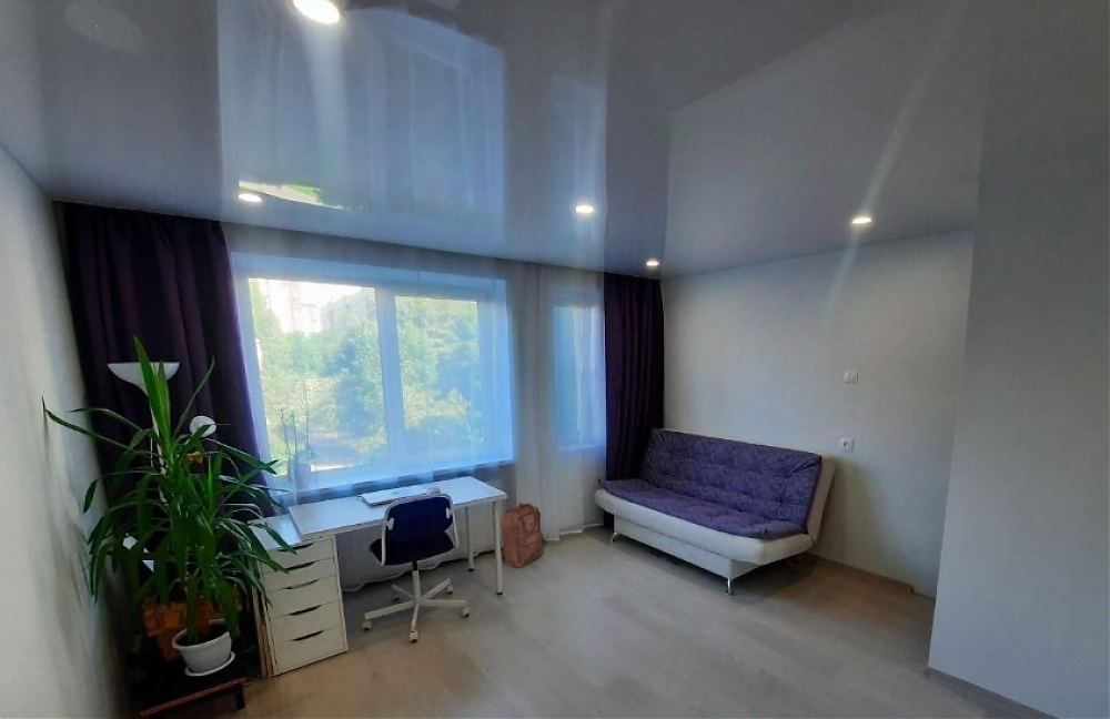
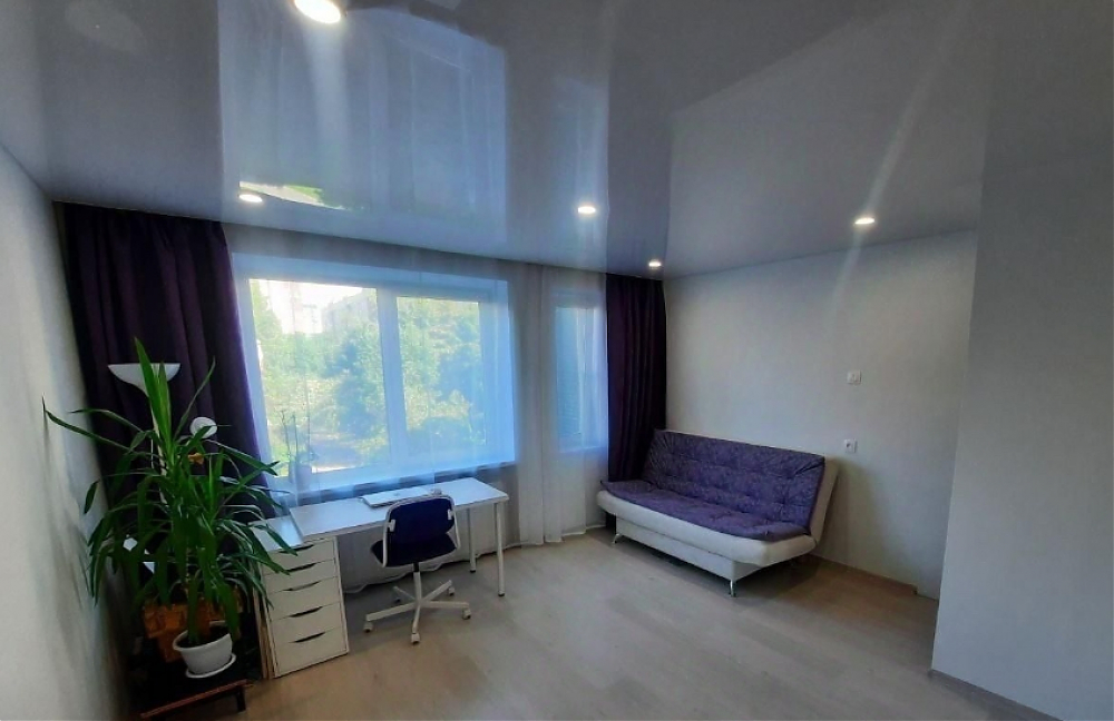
- backpack (519, 531)
